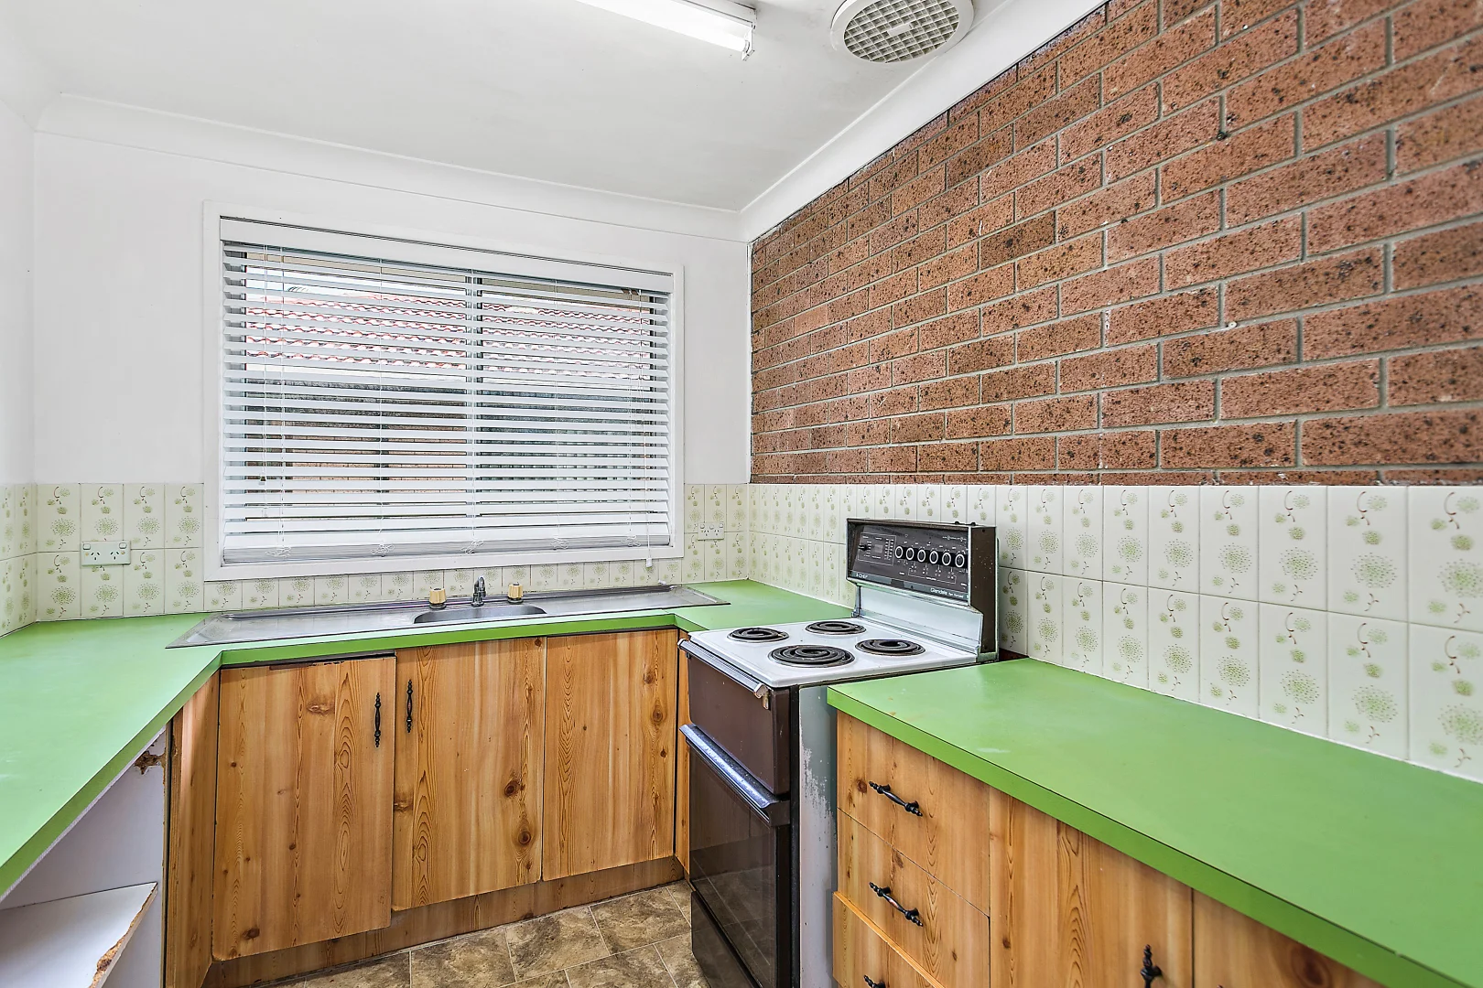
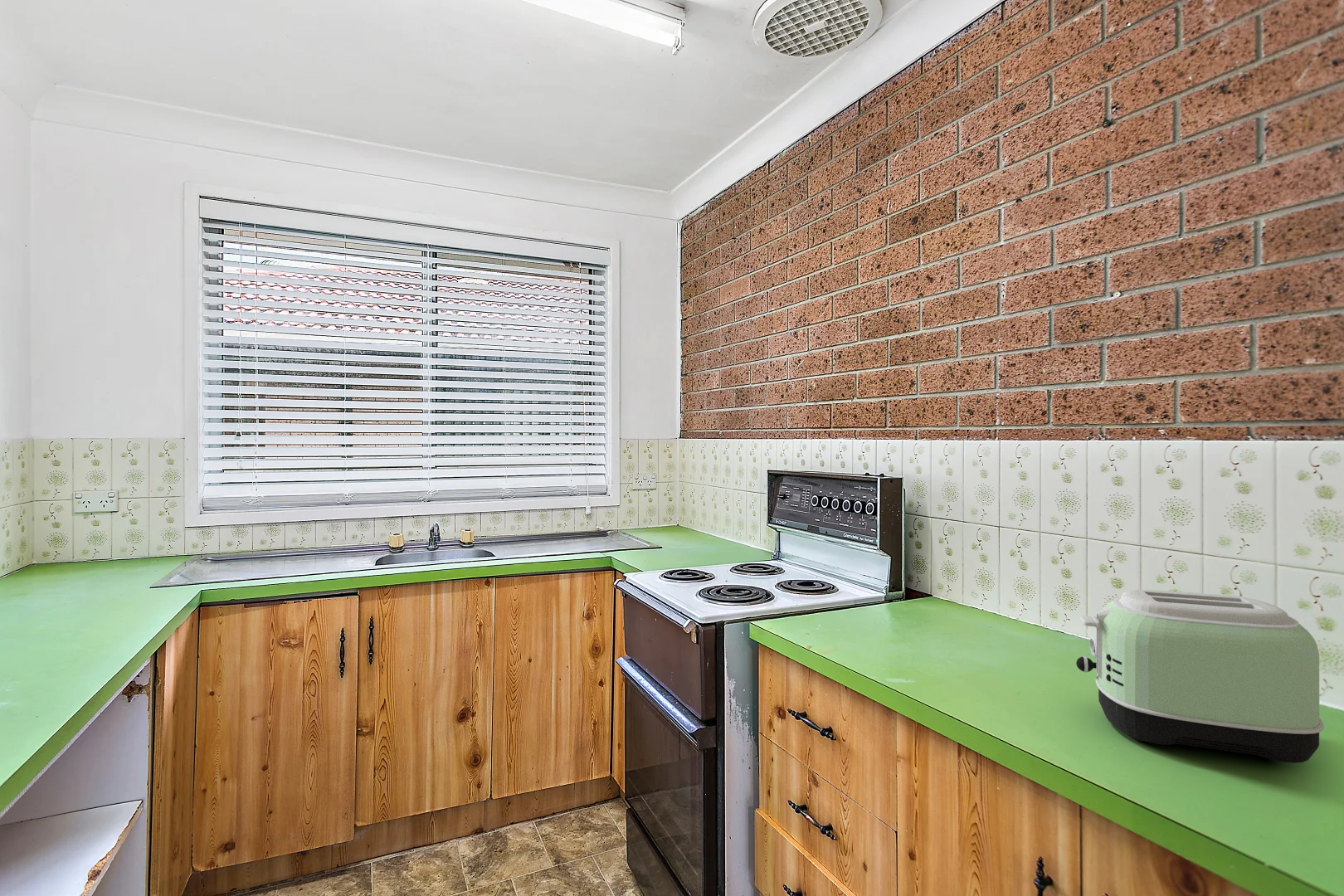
+ toaster (1190, 666)
